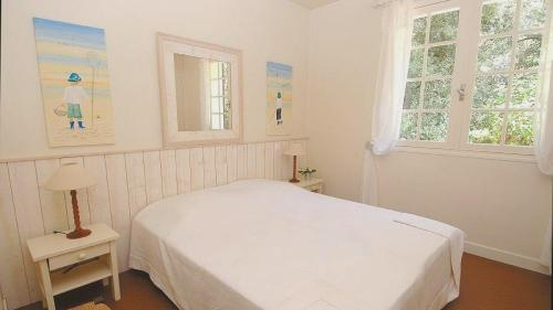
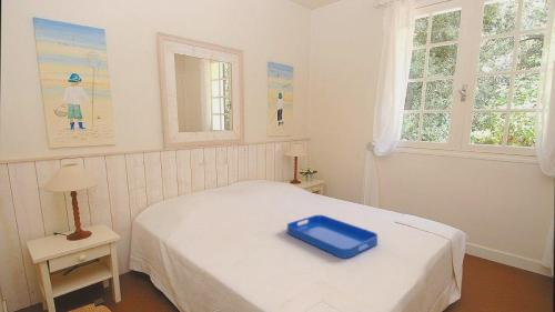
+ serving tray (330, 233)
